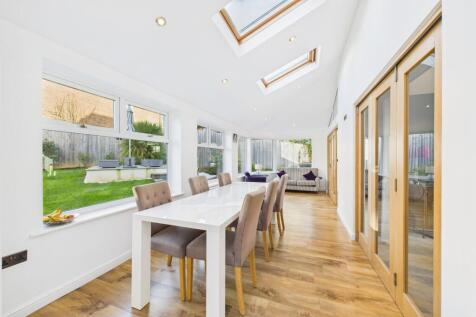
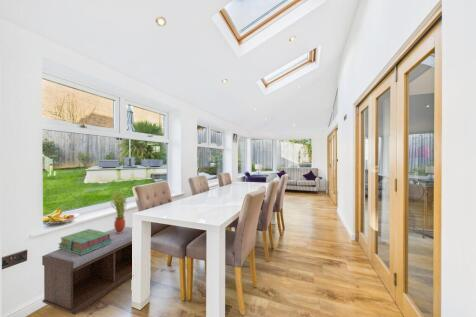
+ bench (102, 262)
+ stack of books (86, 240)
+ potted plant (119, 211)
